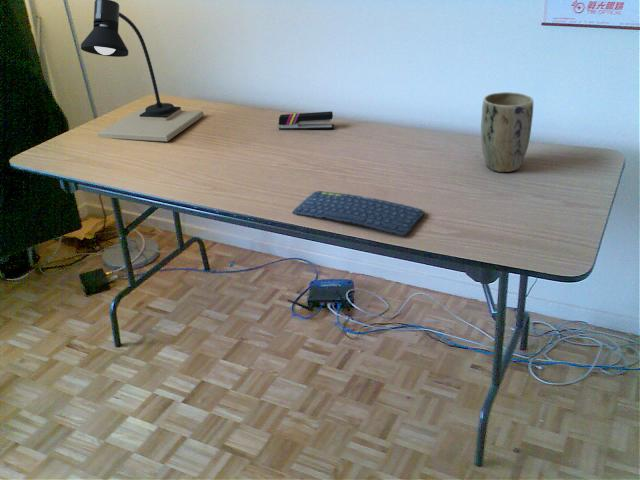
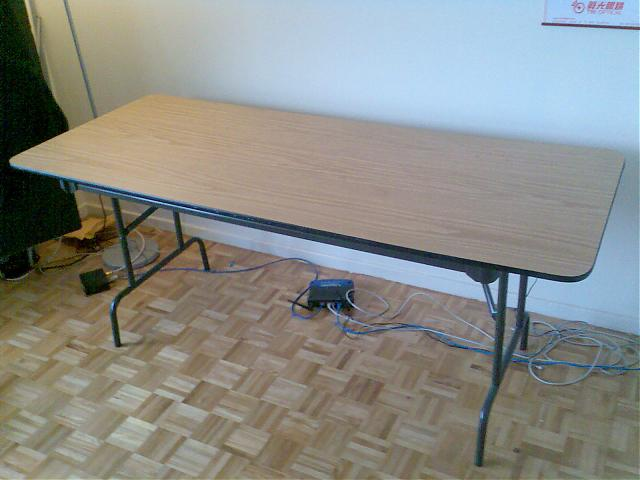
- keyboard (357, 209)
- stapler (305, 120)
- plant pot (505, 133)
- desk lamp (127, 55)
